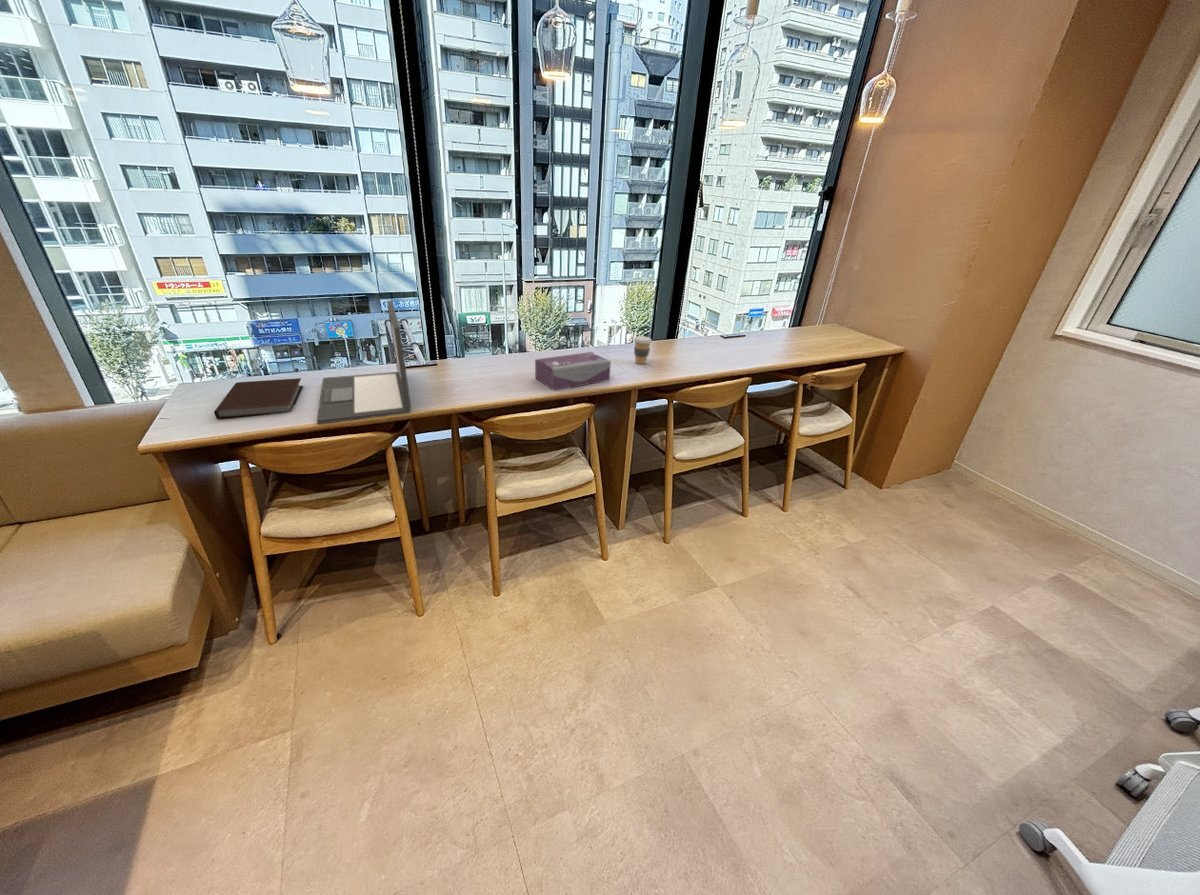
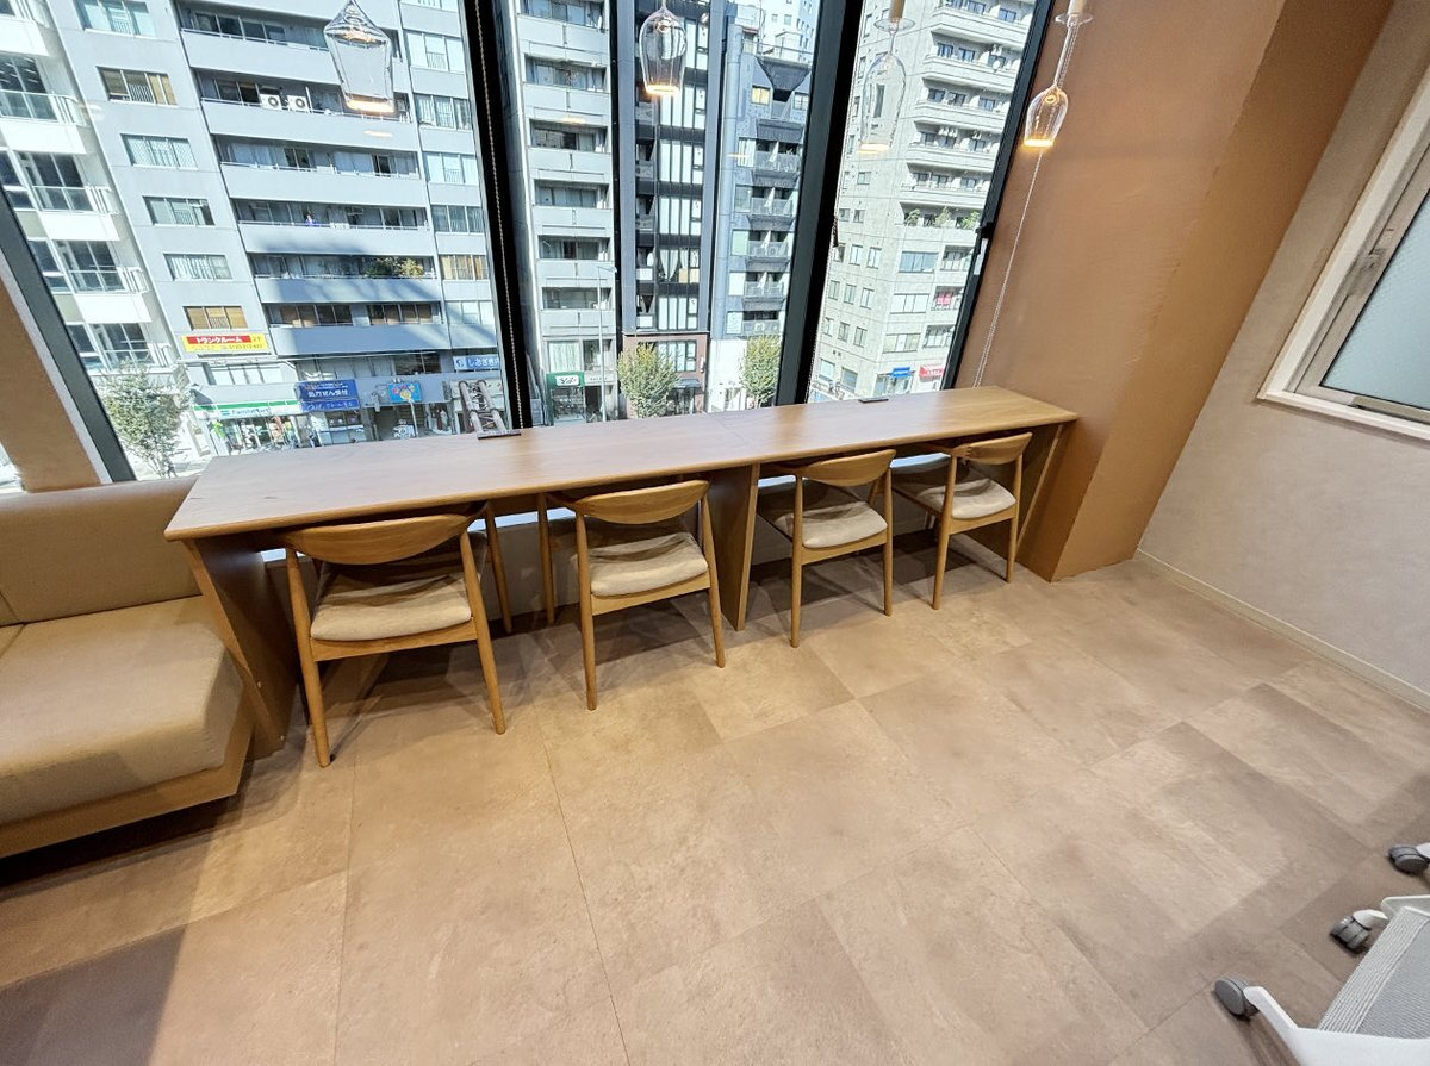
- notebook (262, 397)
- laptop (358, 375)
- tissue box (572, 369)
- coffee cup (641, 350)
